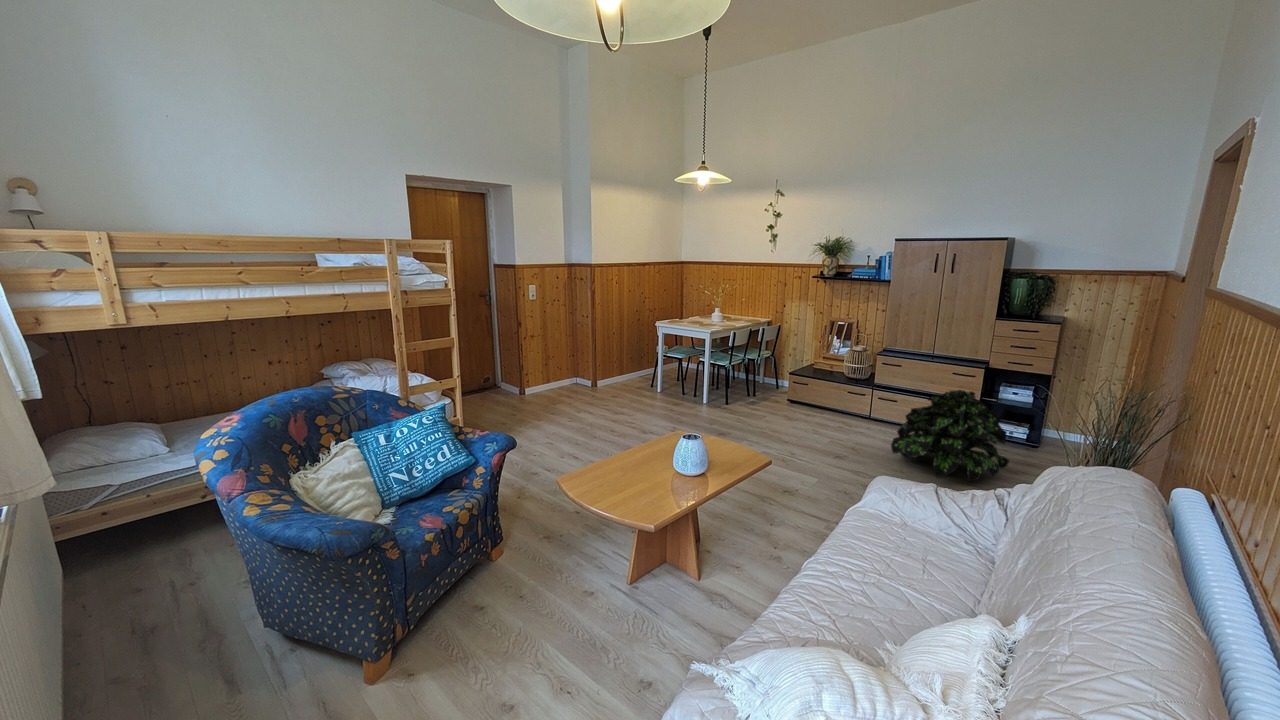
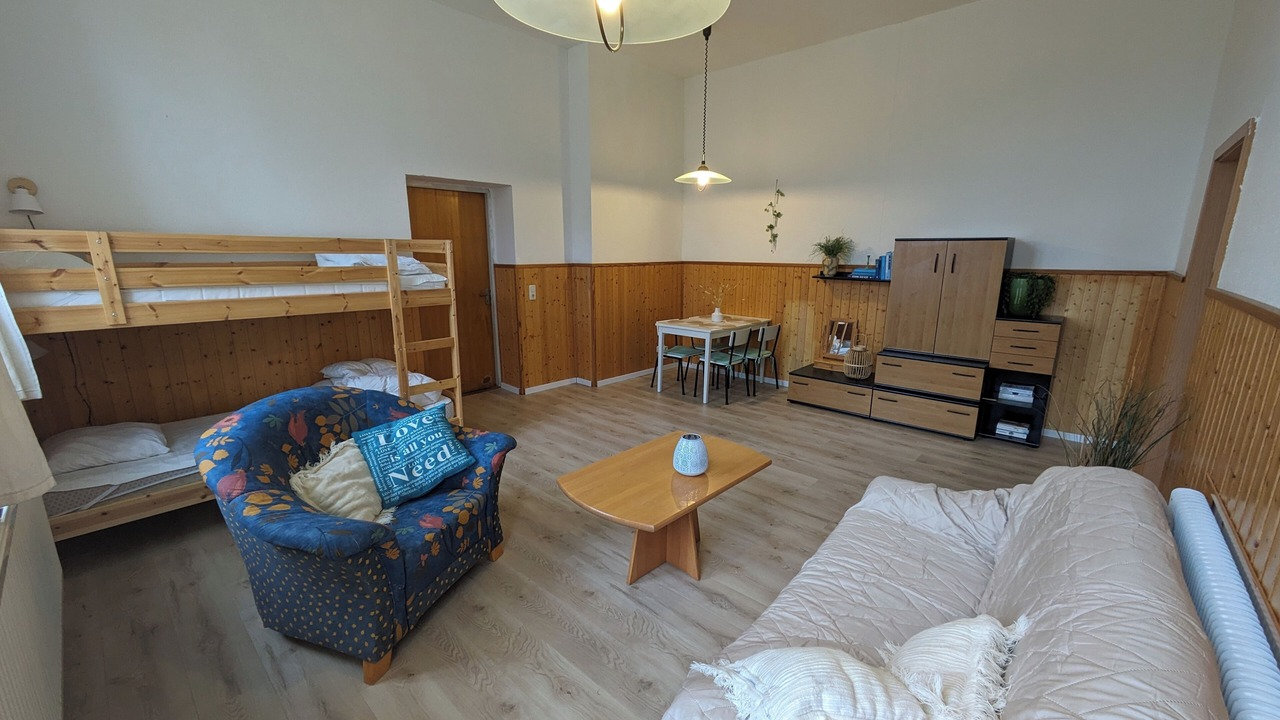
- potted plant (949, 428)
